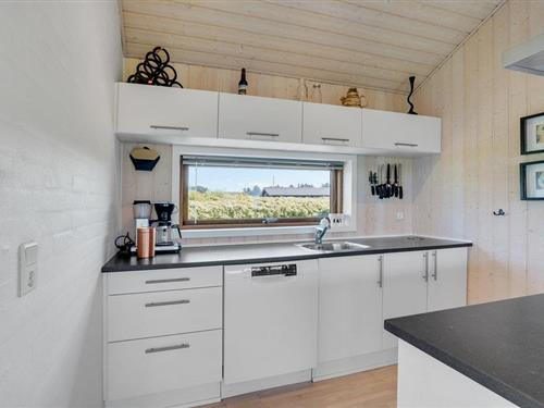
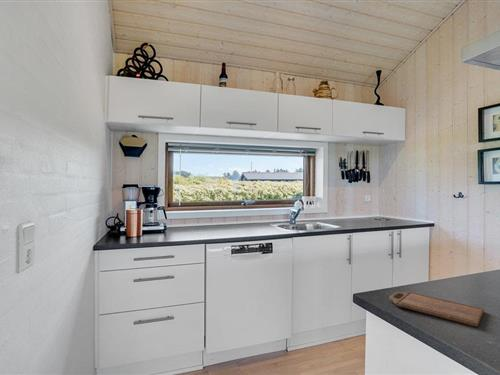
+ cutting board (432, 305)
